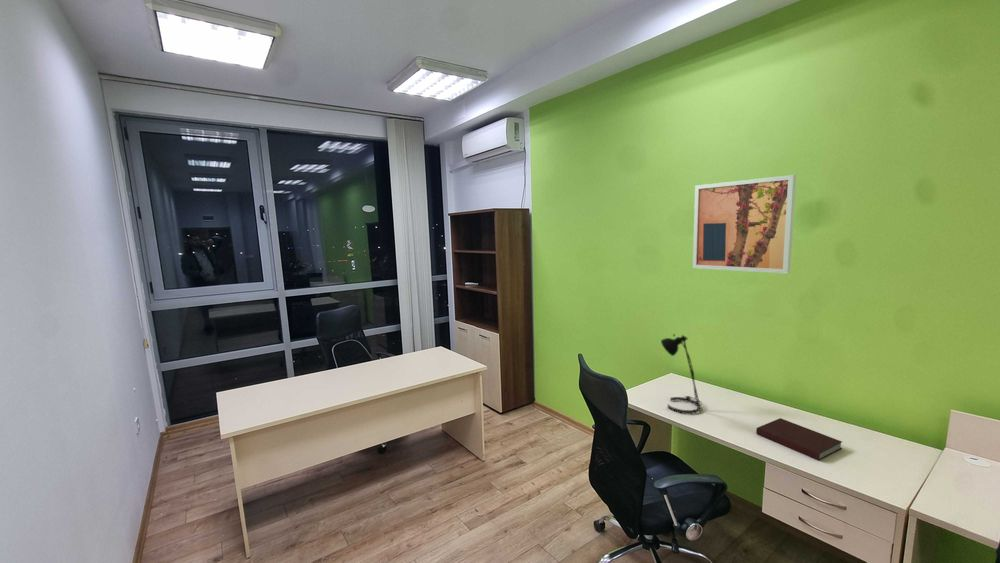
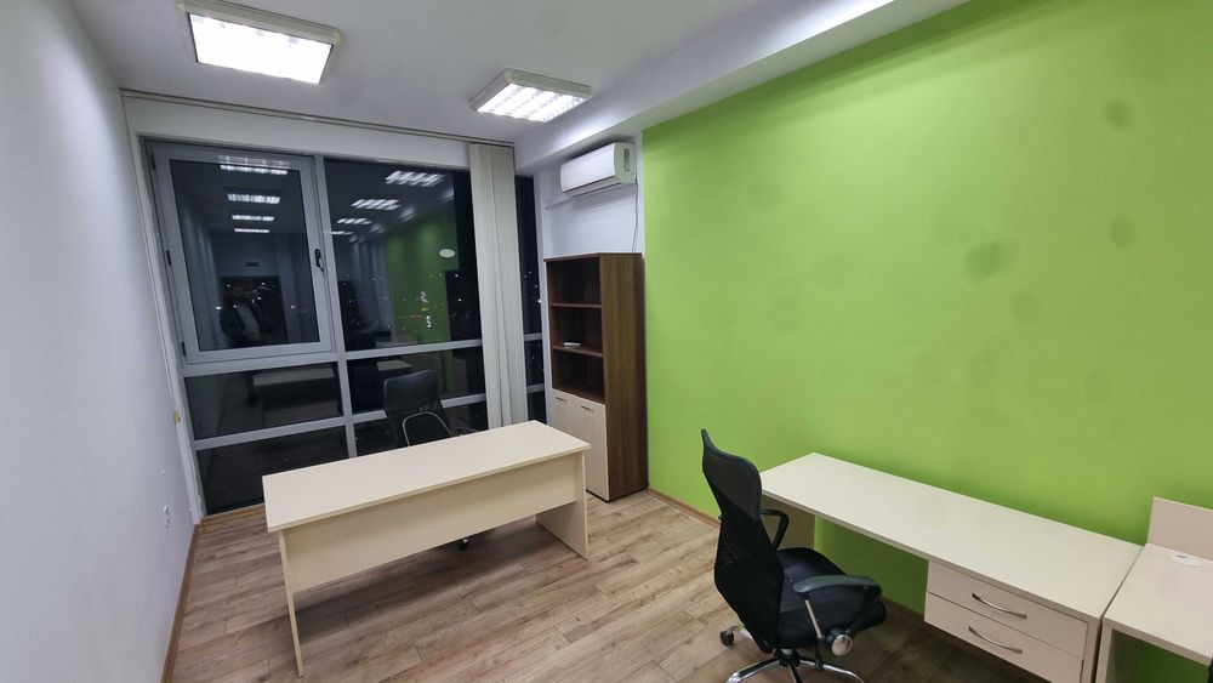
- desk lamp (689, 367)
- wall art (739, 226)
- notebook (797, 437)
